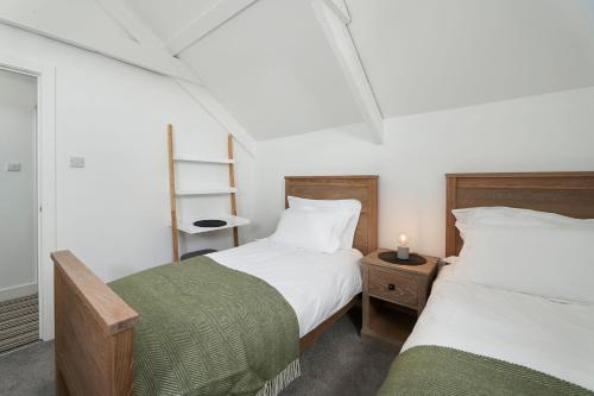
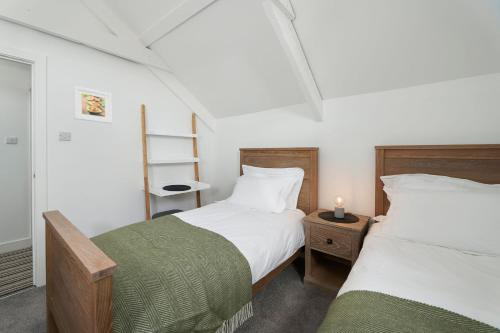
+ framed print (93, 105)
